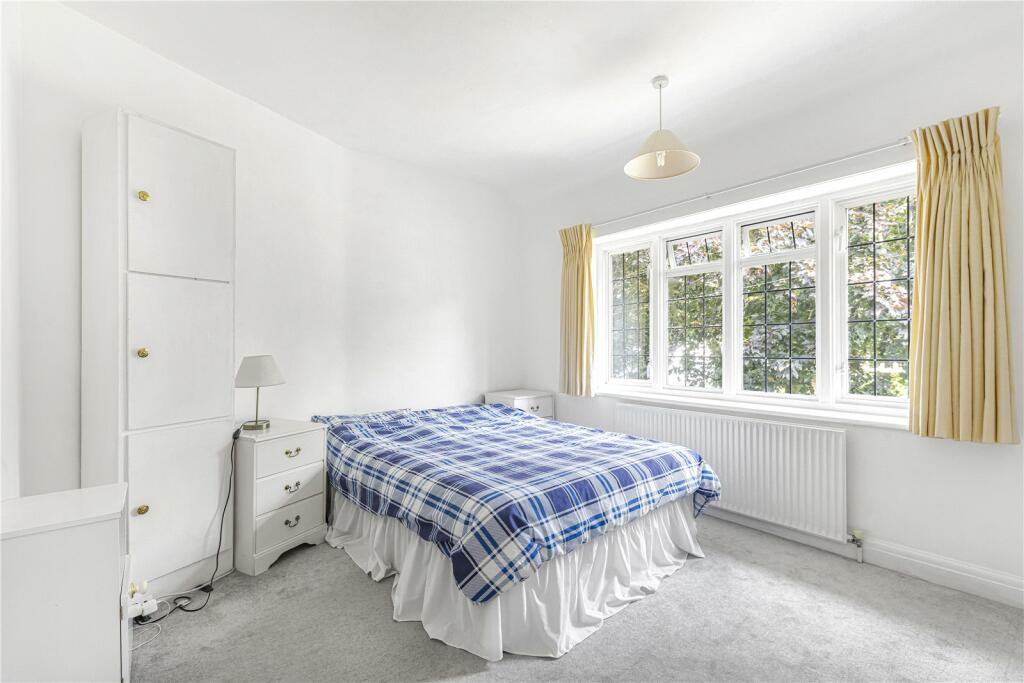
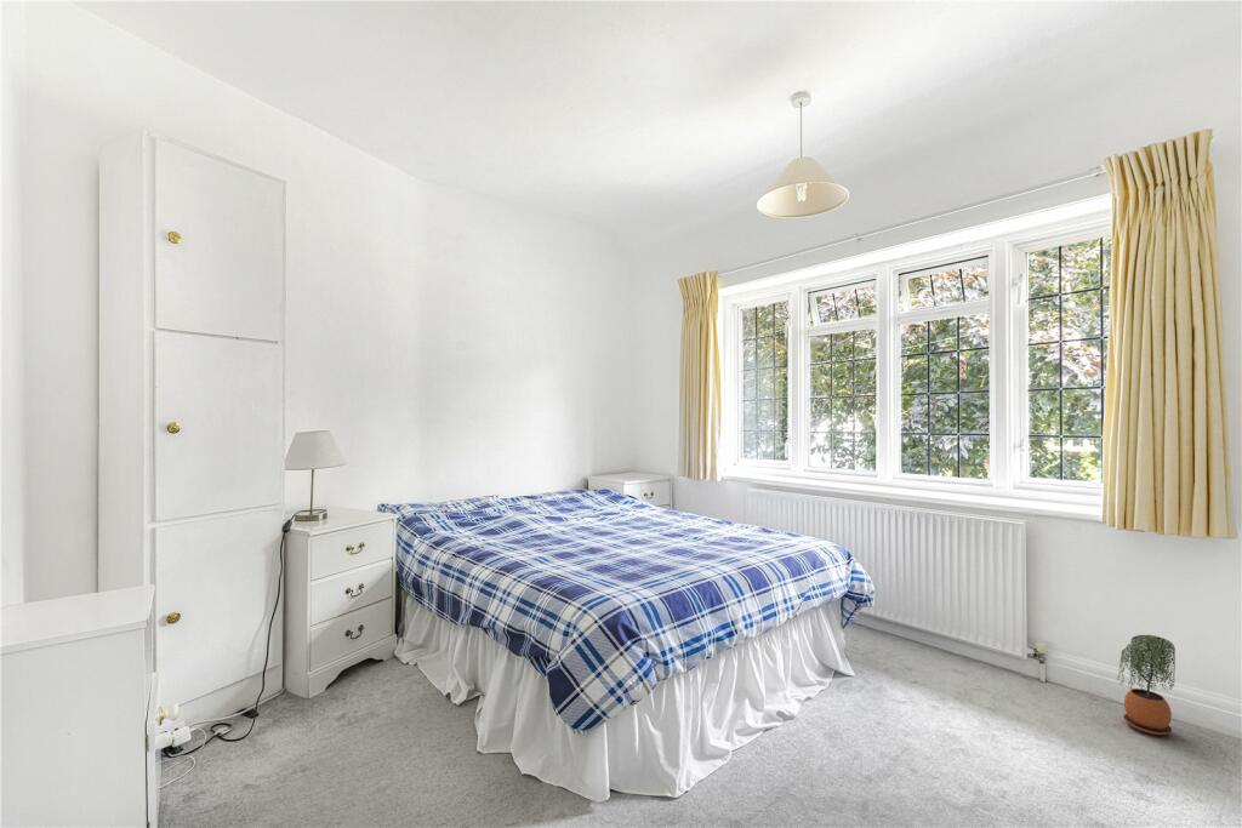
+ potted plant (1146, 680)
